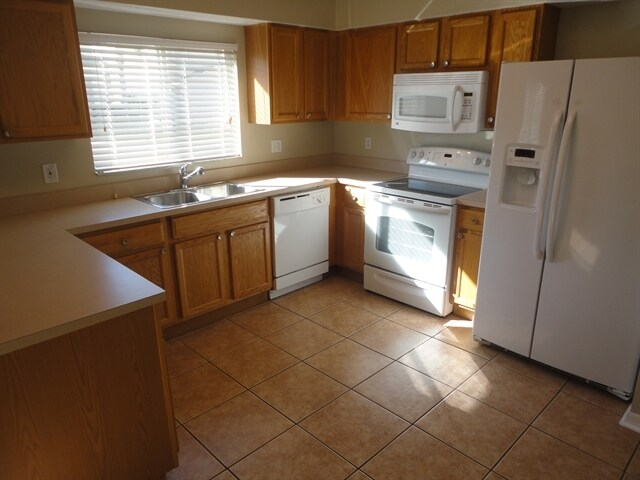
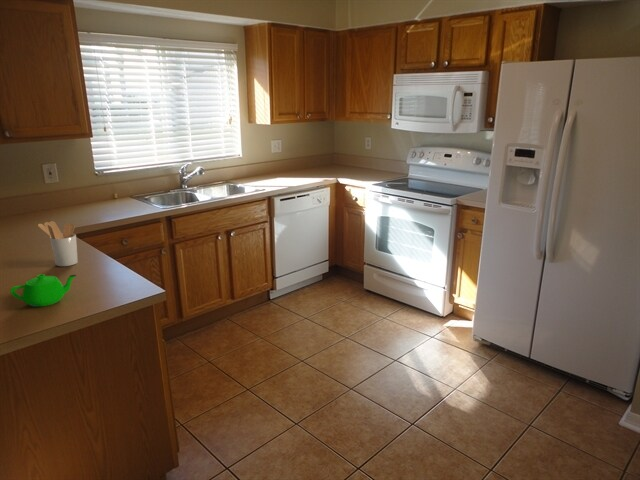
+ utensil holder (59, 242)
+ teapot (45, 288)
